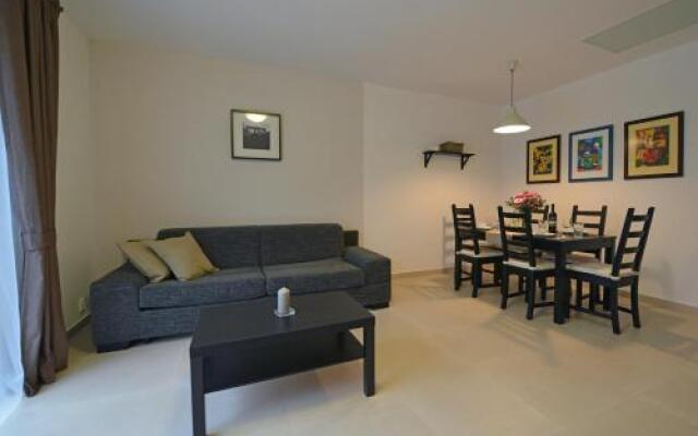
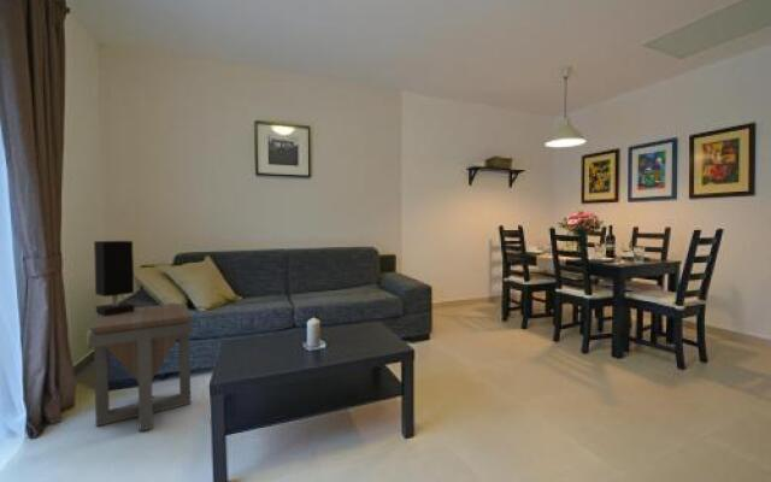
+ side table (145, 363)
+ table lamp (114, 276)
